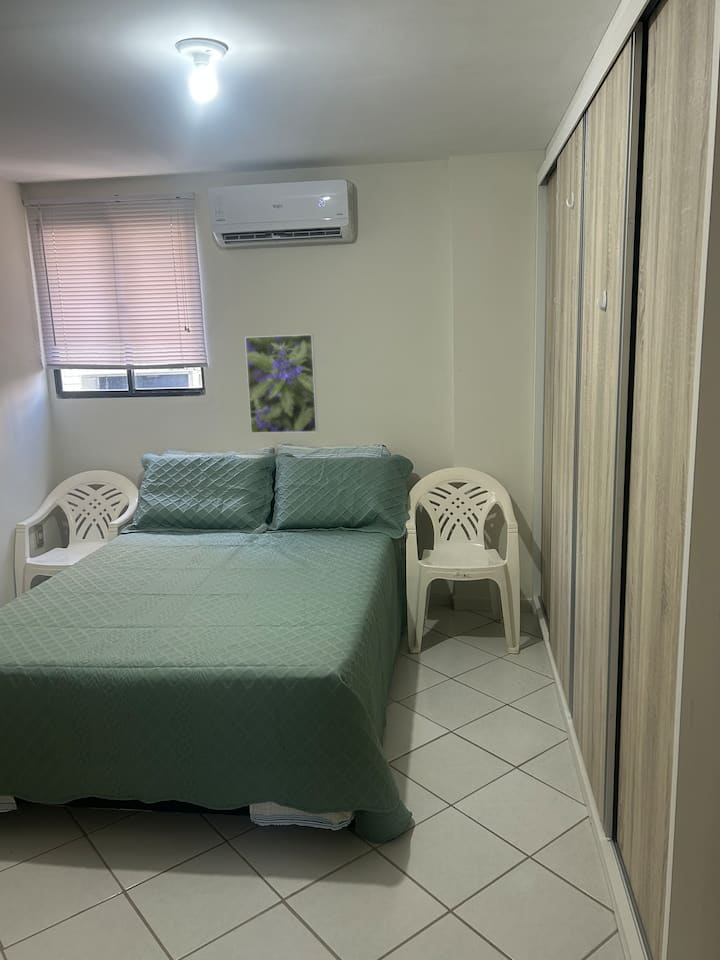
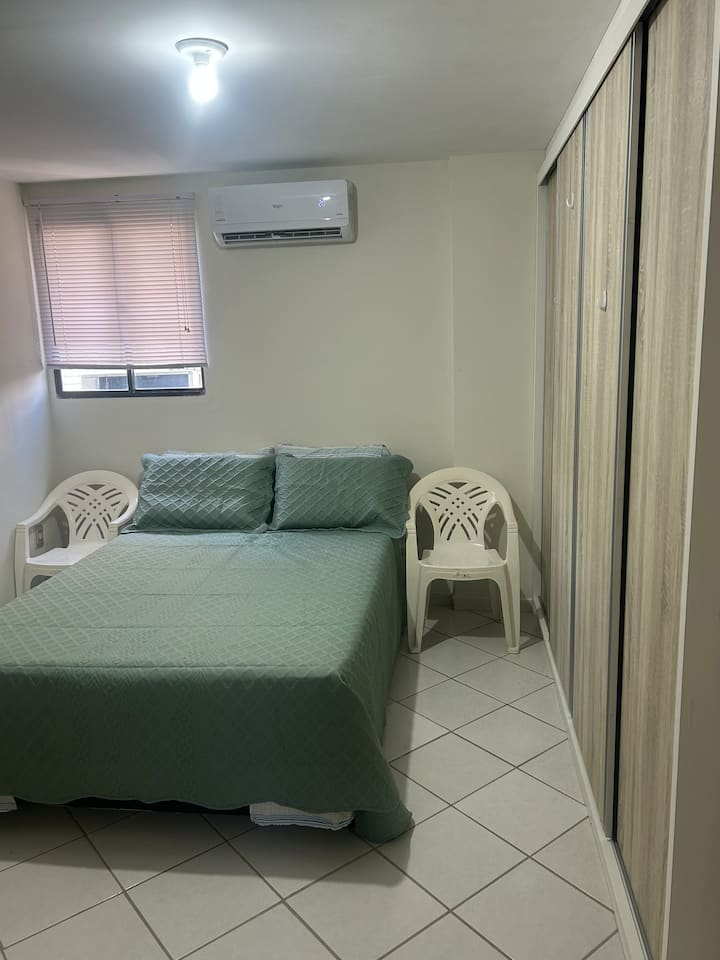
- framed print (281, 384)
